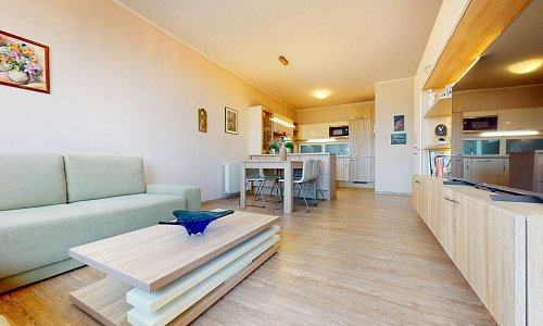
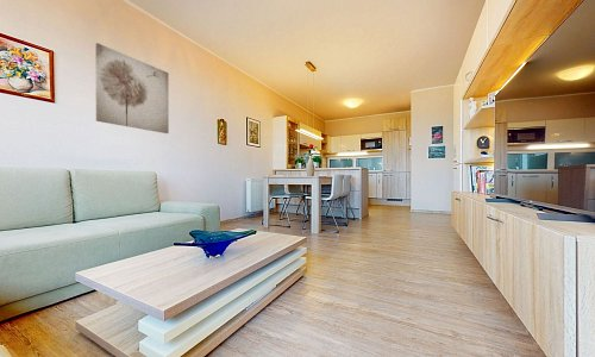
+ wall art (136, 94)
